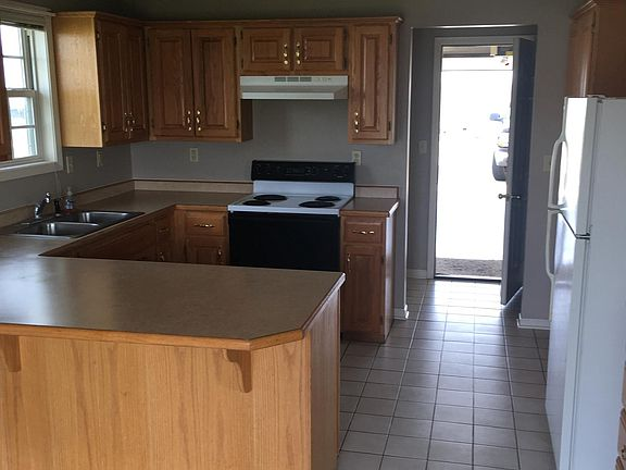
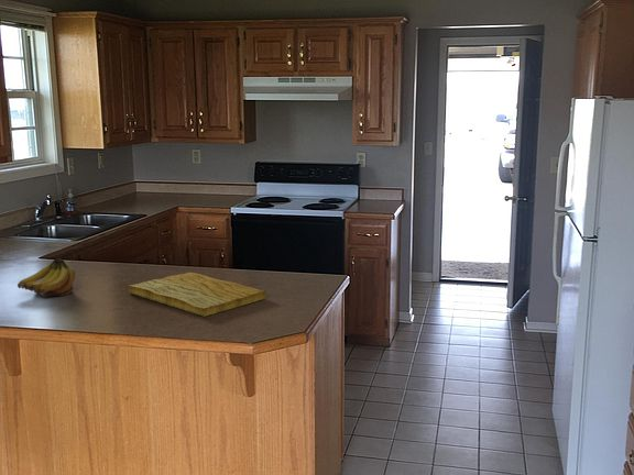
+ cutting board (196, 290)
+ fruit (46, 277)
